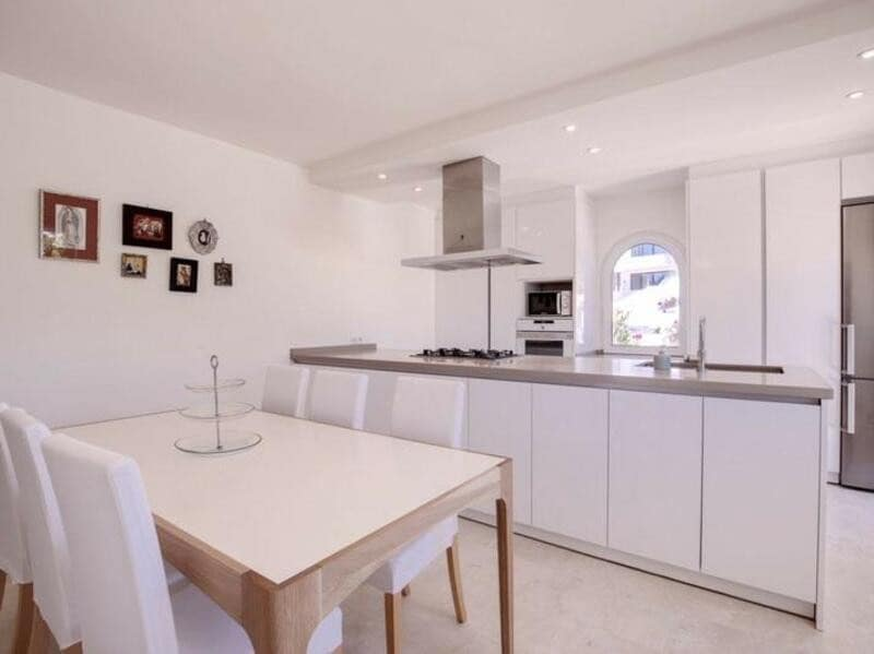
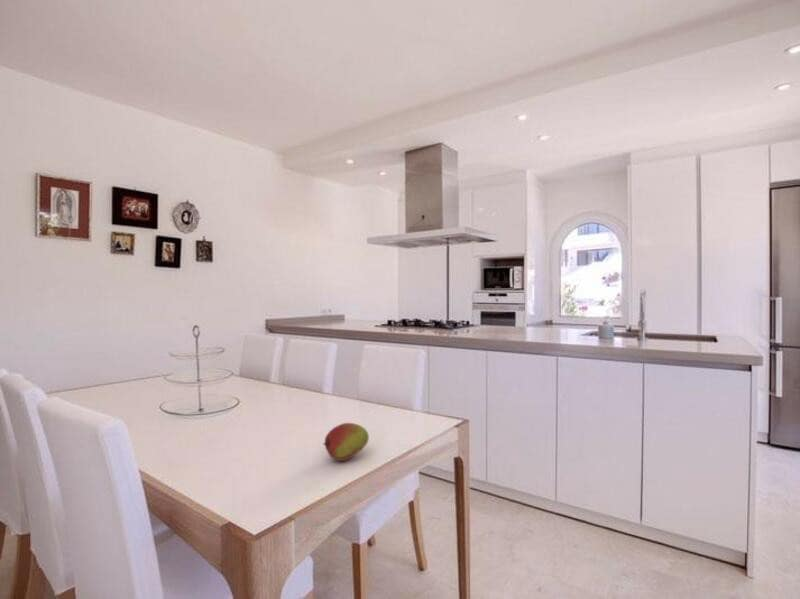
+ fruit (345, 441)
